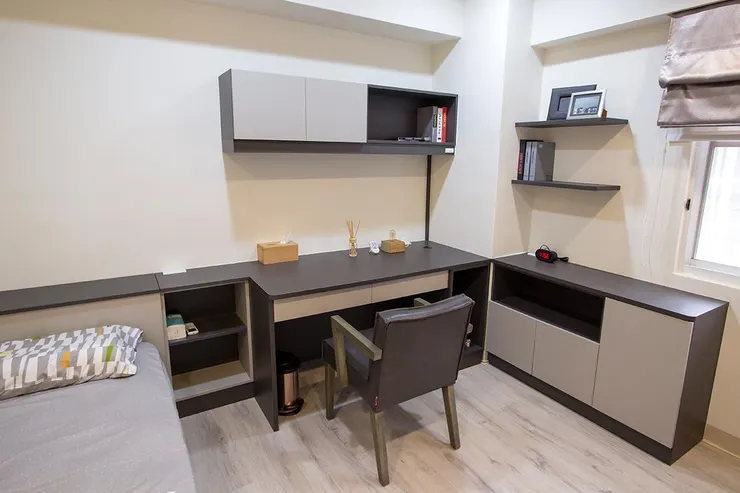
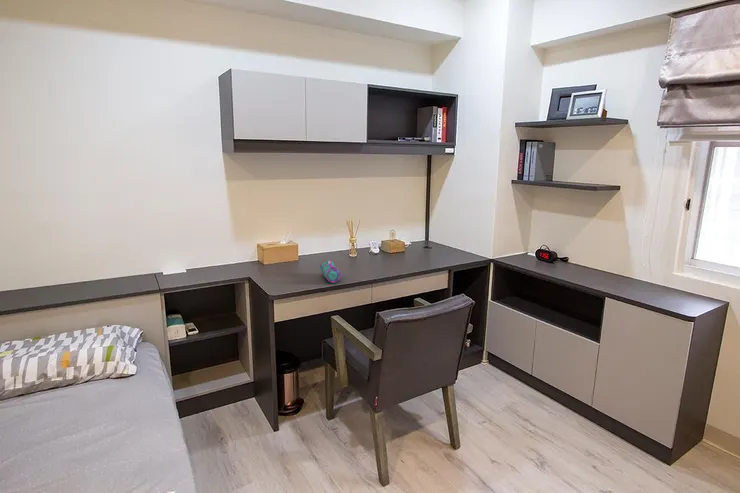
+ pencil case (330, 271)
